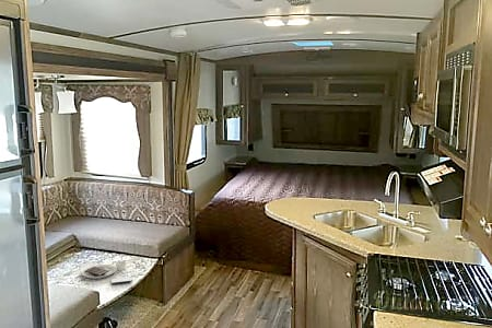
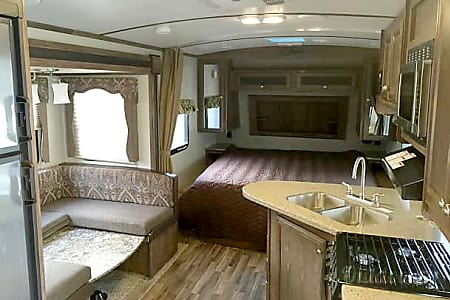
- placemat (108, 271)
